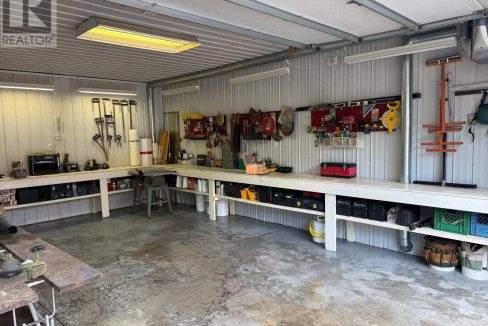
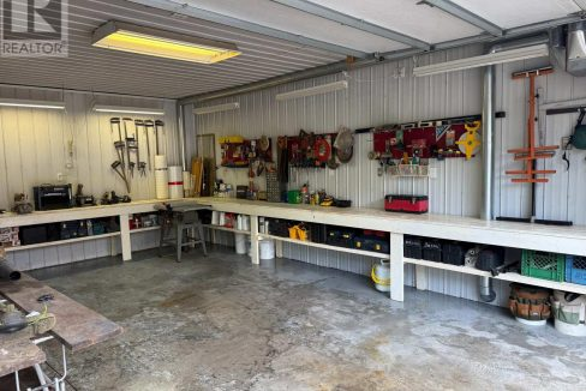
- jewelry box (255, 164)
